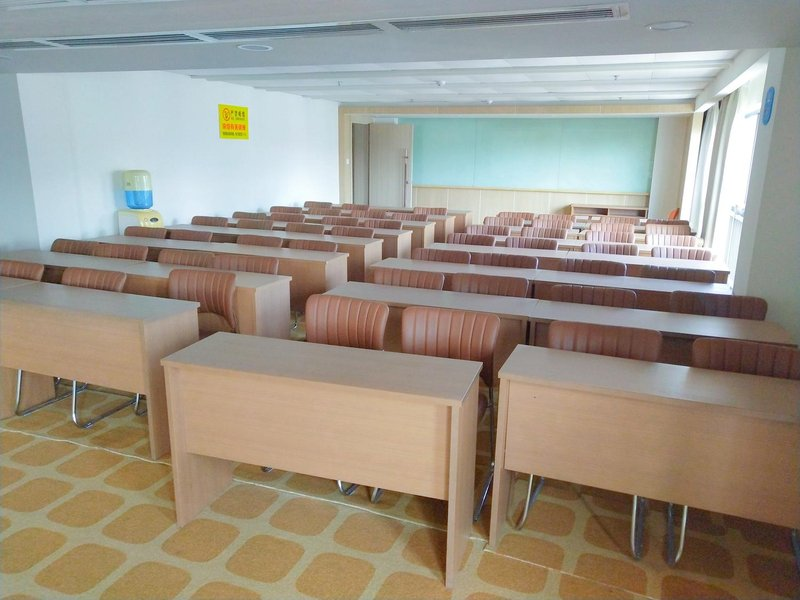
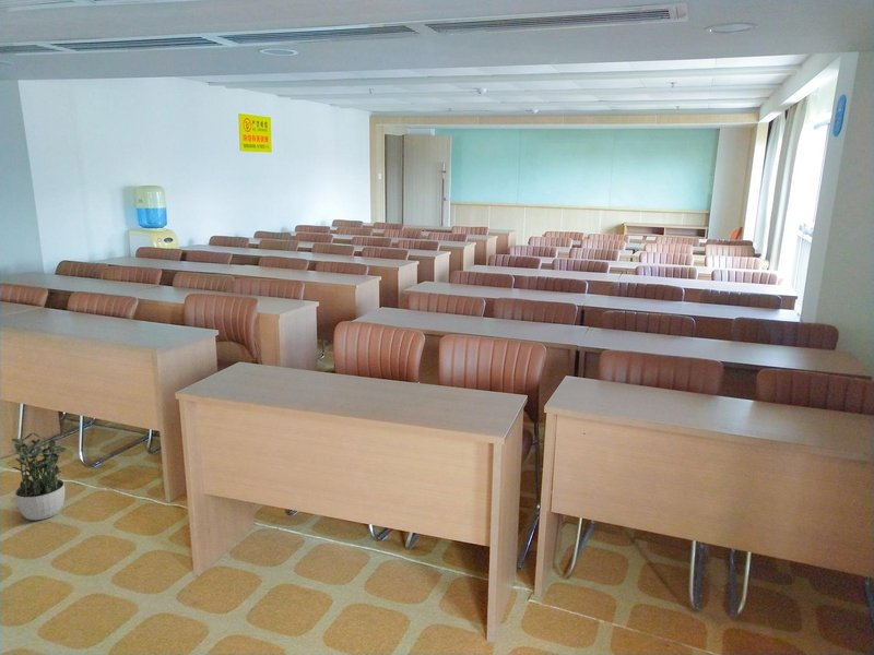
+ potted plant (42, 473)
